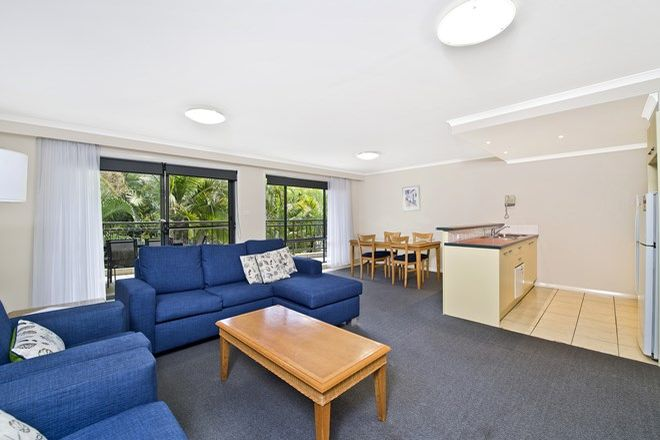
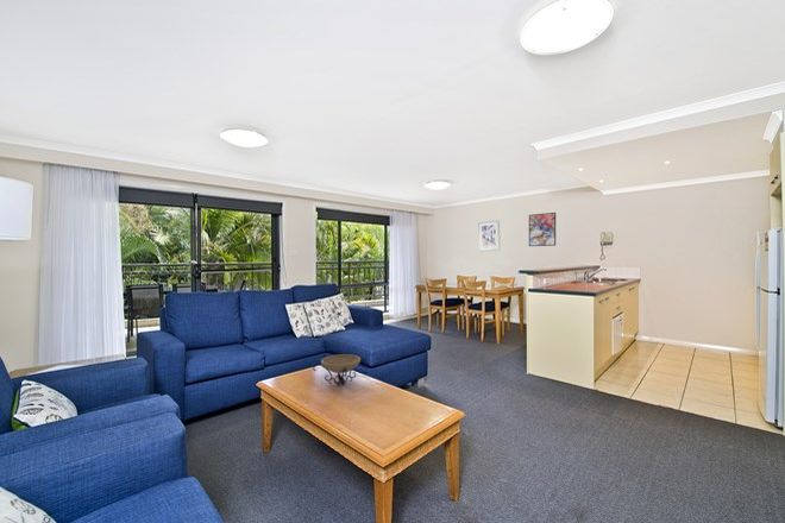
+ decorative bowl (340, 371)
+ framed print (541, 229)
